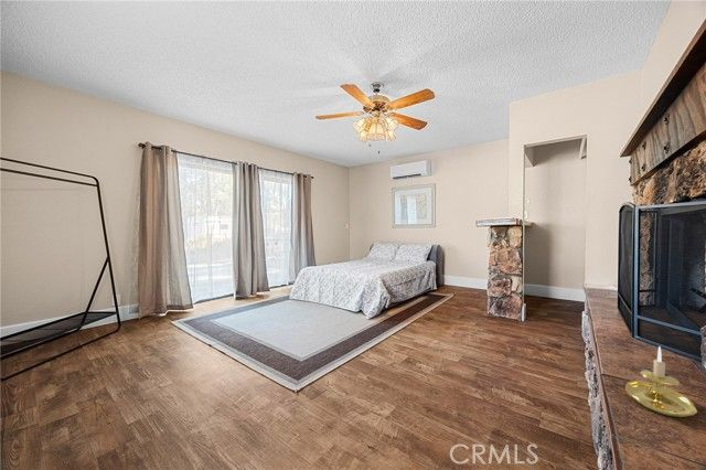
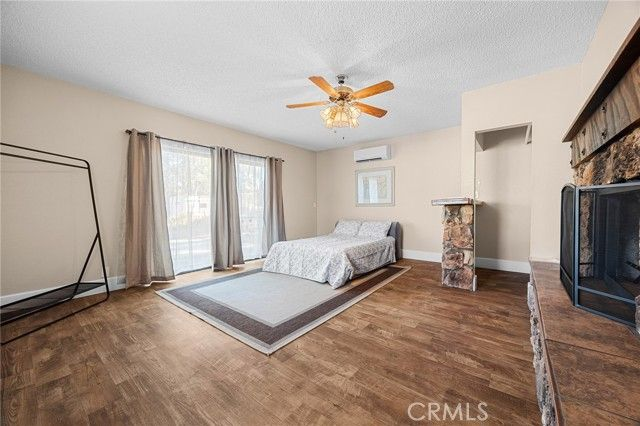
- candle holder (657, 372)
